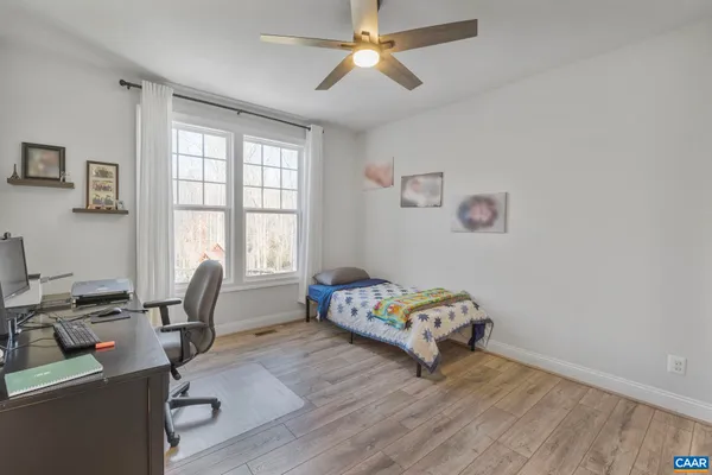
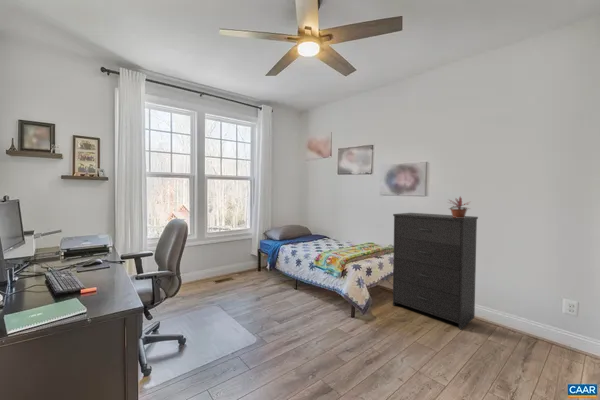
+ potted plant (458, 206)
+ dresser (432, 263)
